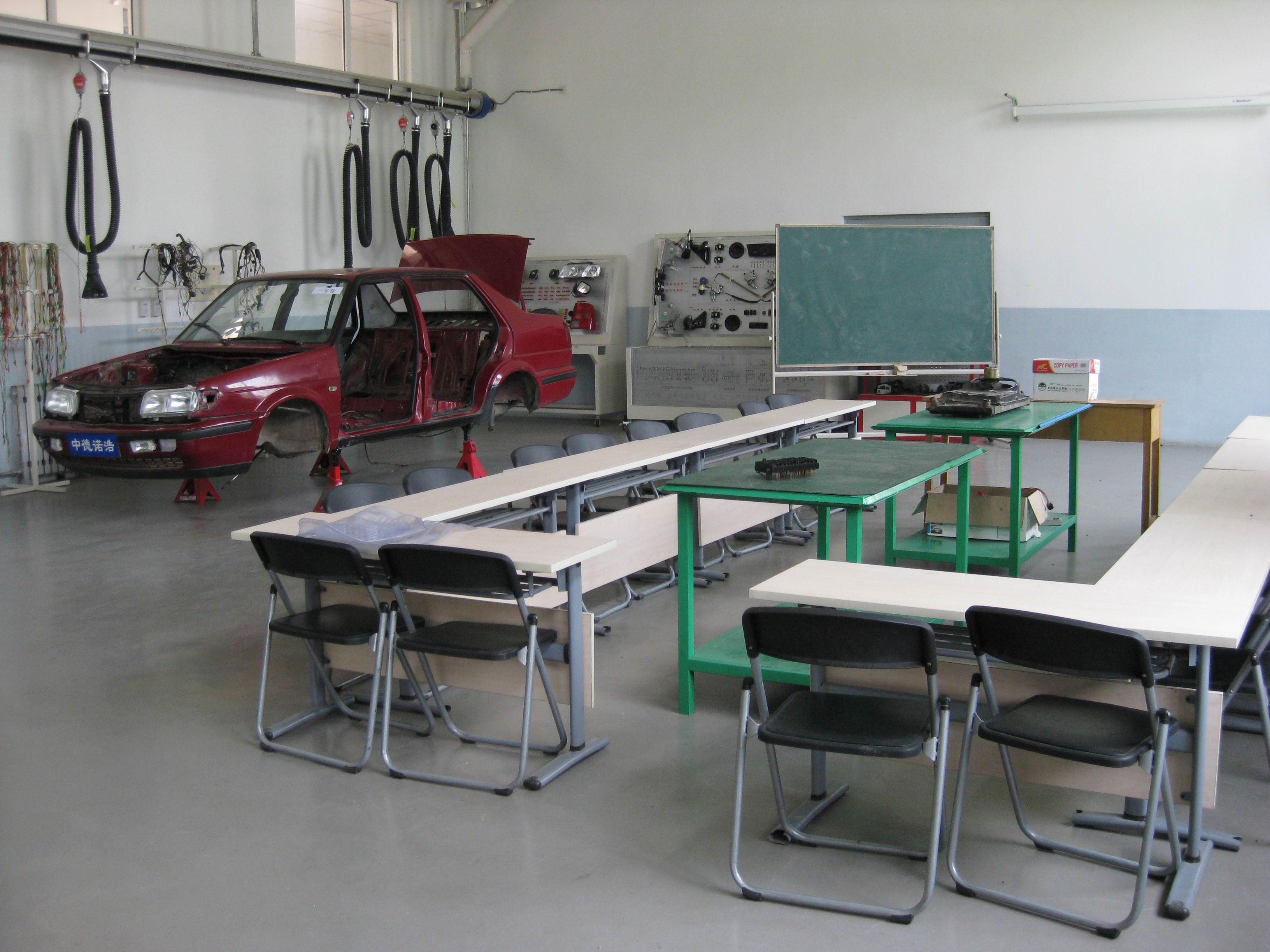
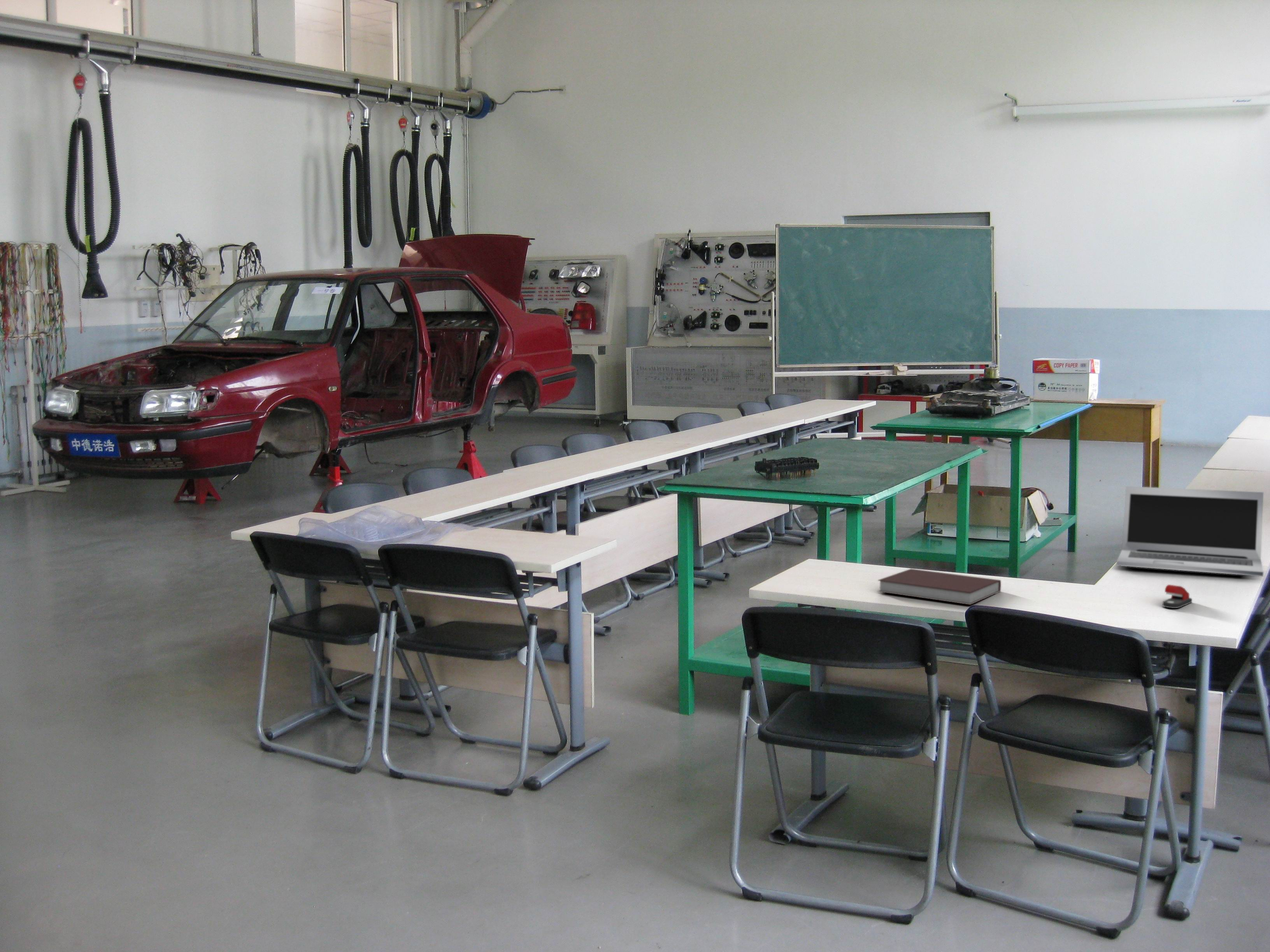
+ laptop (1190, 529)
+ stapler (1176, 594)
+ notebook (939, 586)
